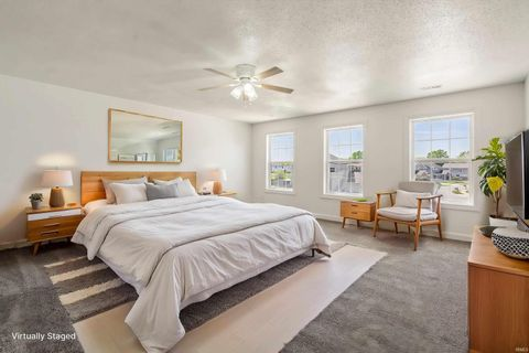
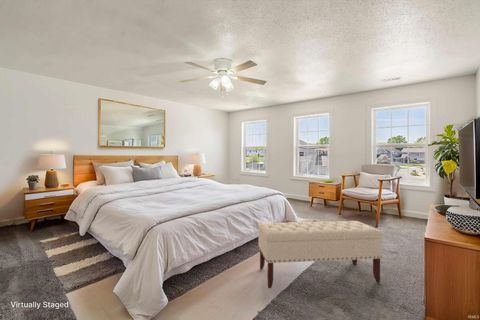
+ bench (316, 250)
